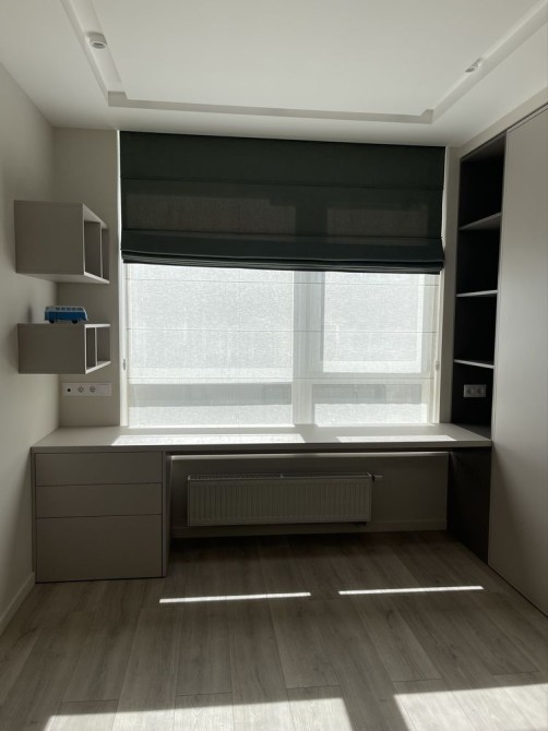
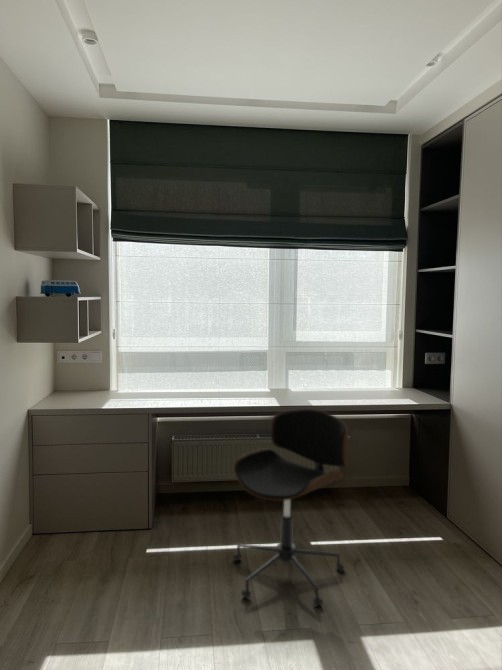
+ office chair (284, 497)
